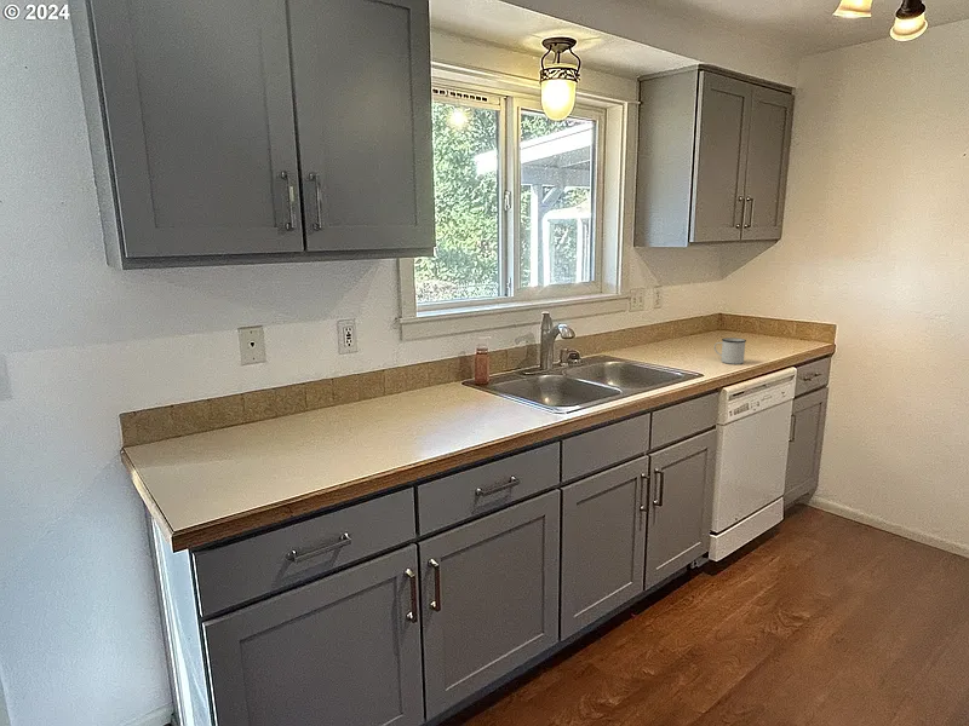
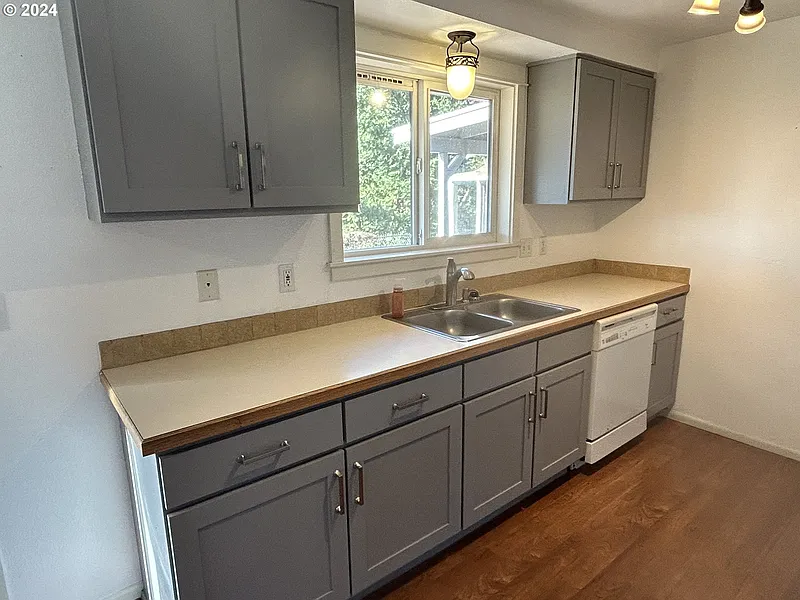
- mug (729, 350)
